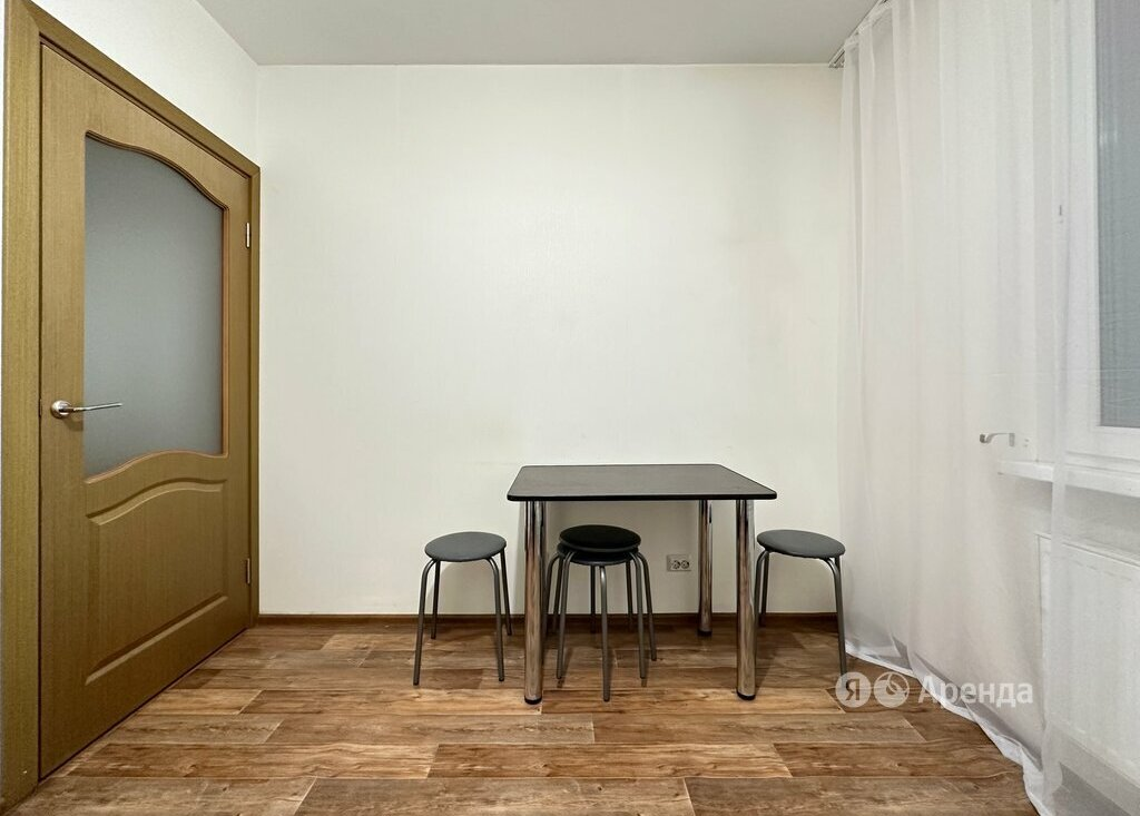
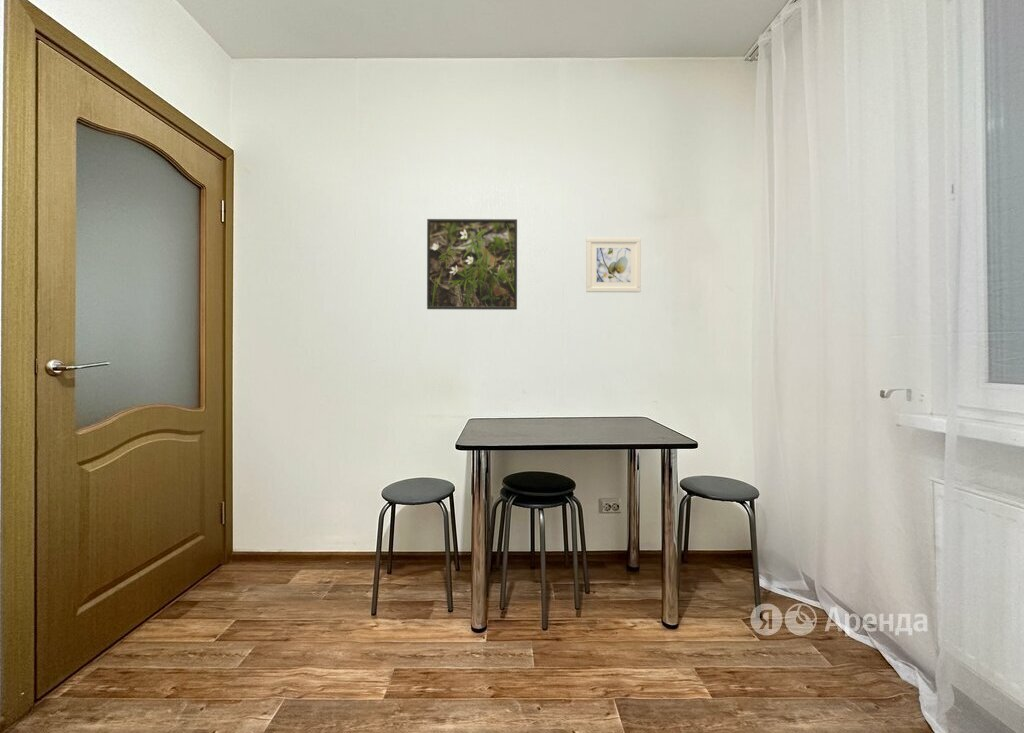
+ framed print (613, 265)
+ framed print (472, 264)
